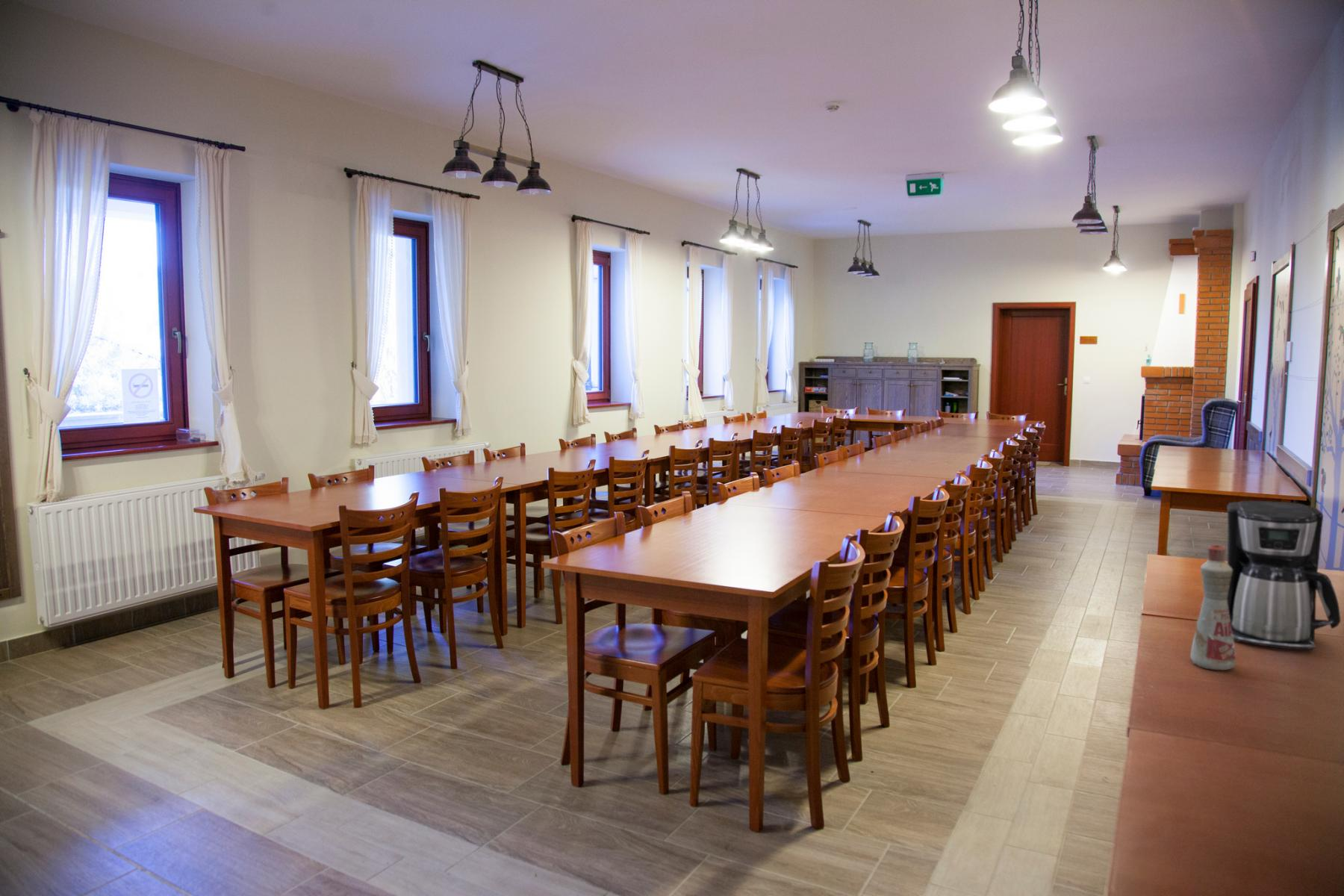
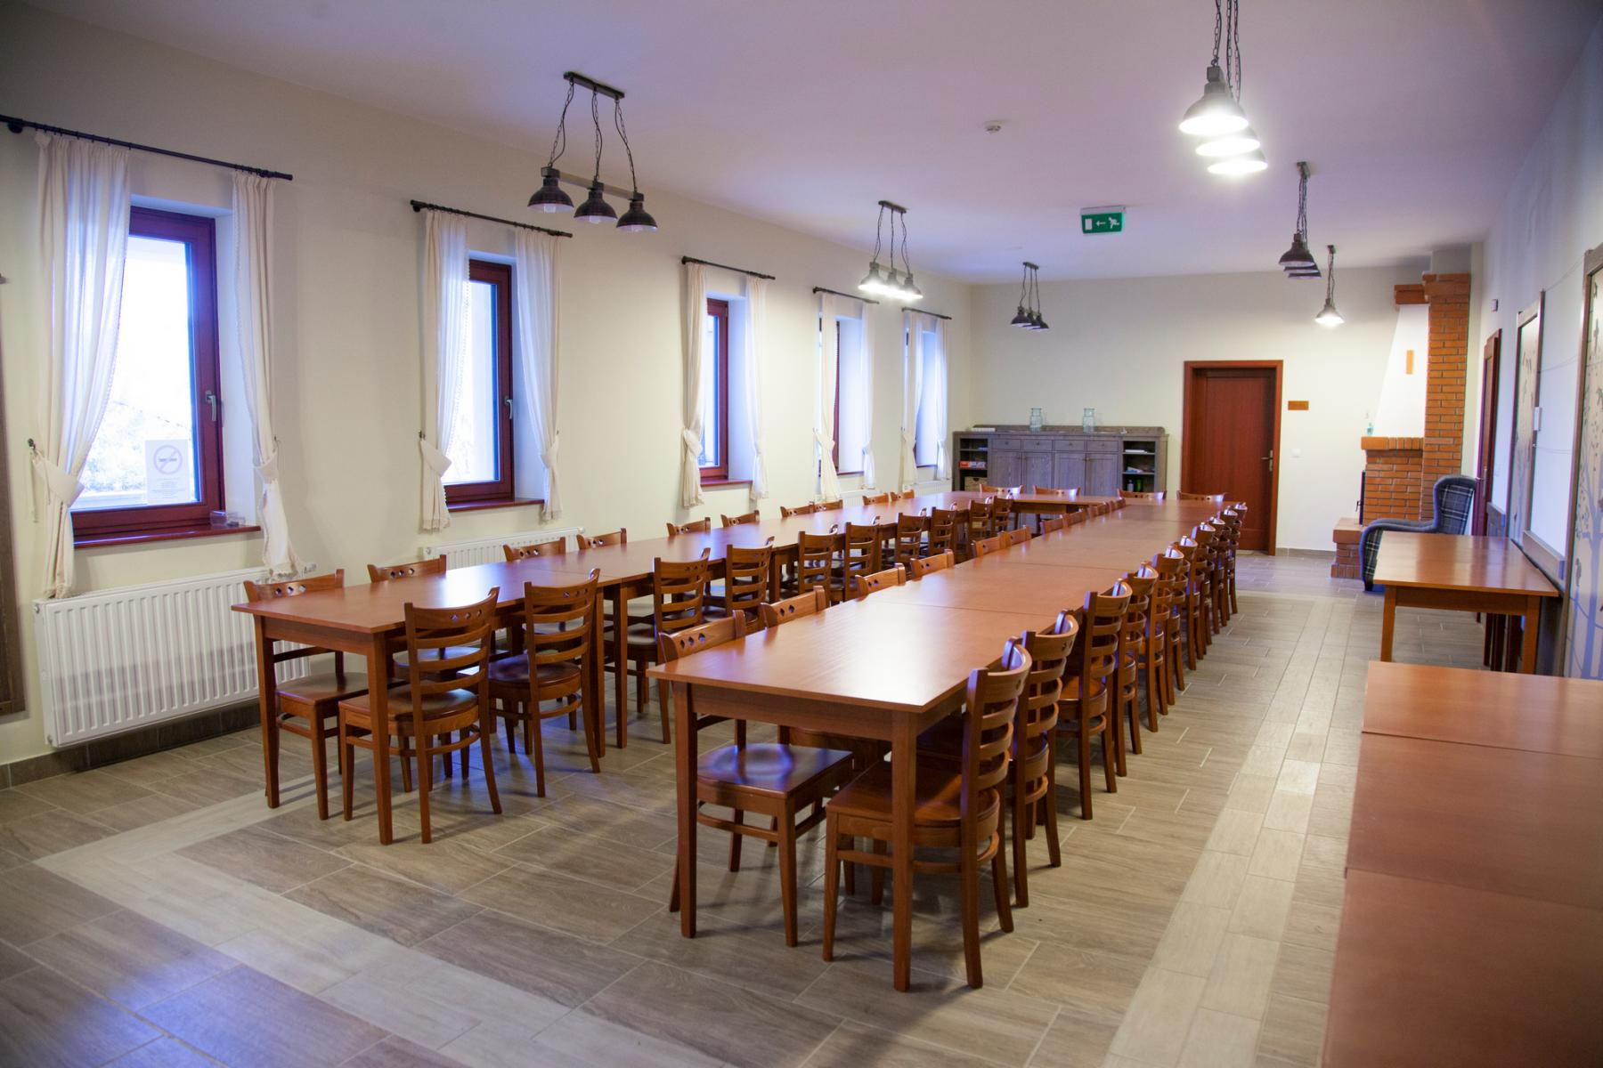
- bottle (1216, 605)
- coffee maker (1283, 570)
